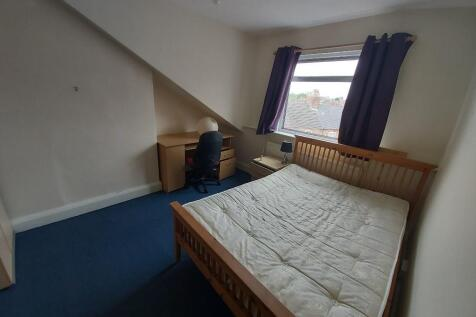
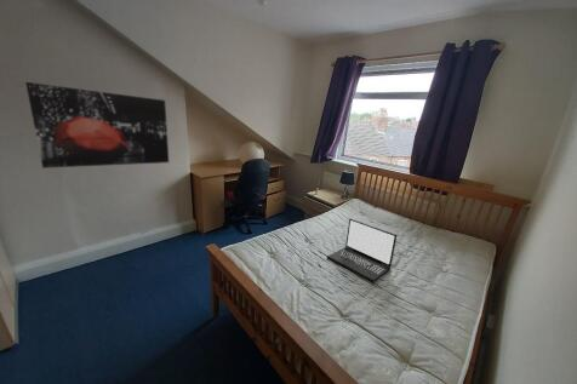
+ laptop (360, 246)
+ wall art (110, 130)
